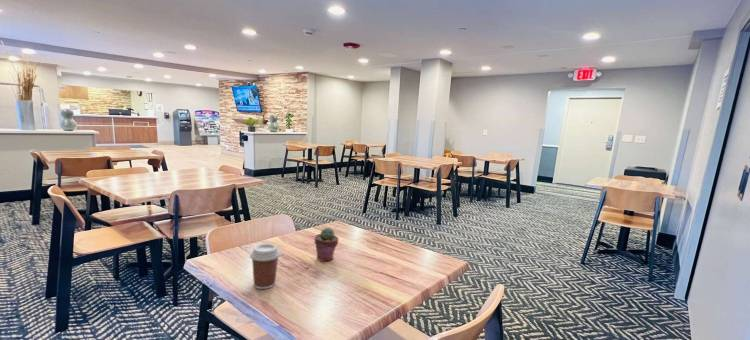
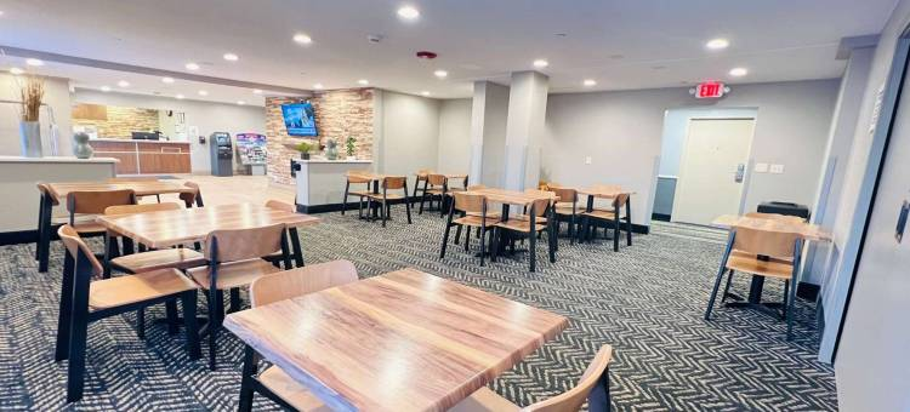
- coffee cup (264, 266)
- potted succulent (326, 243)
